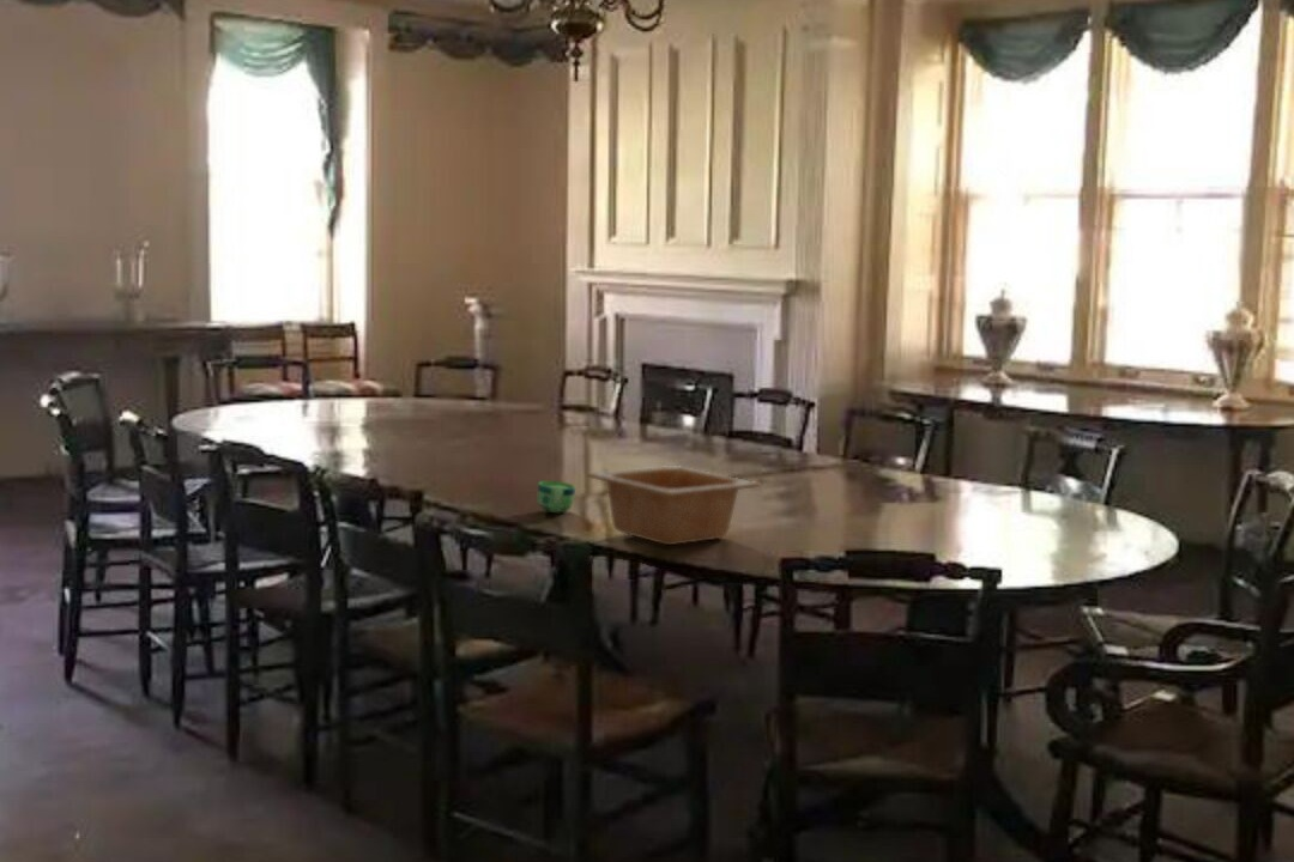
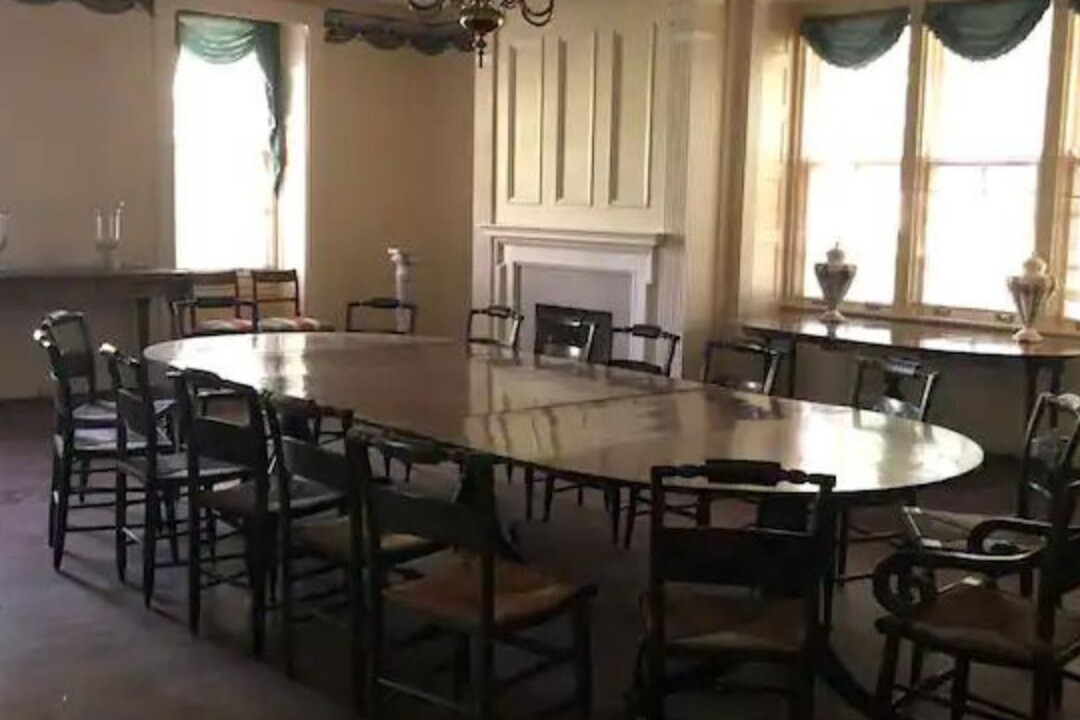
- serving bowl (672, 505)
- cup (557, 498)
